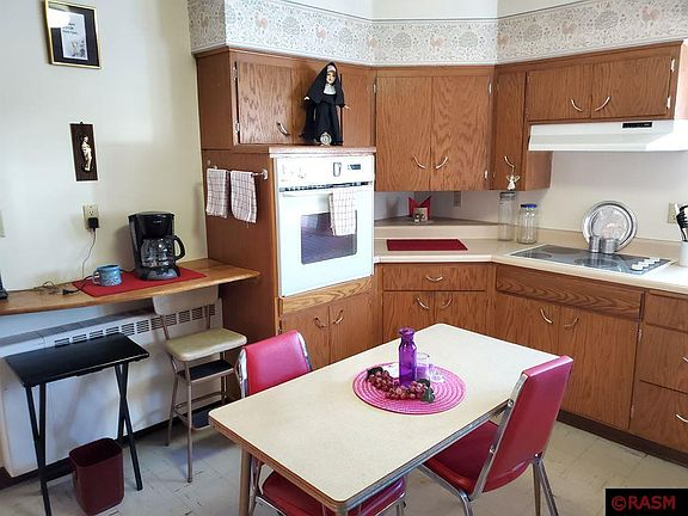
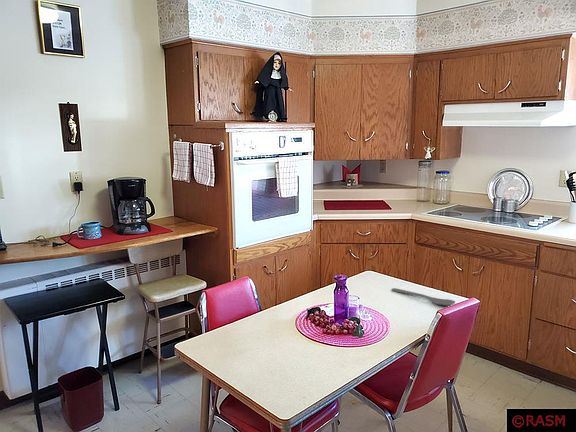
+ spoon (421, 295)
